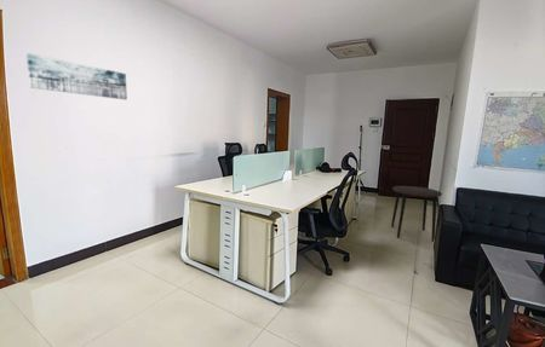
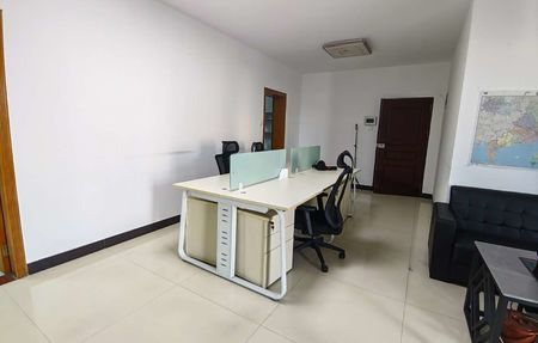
- side table (423, 213)
- wall art (84, 80)
